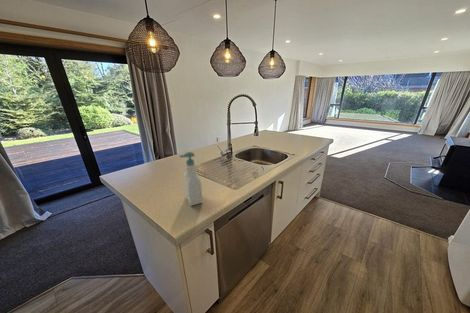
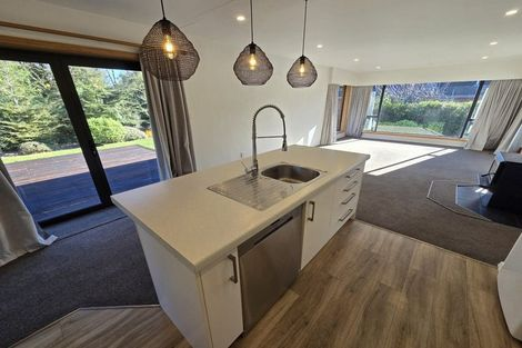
- soap bottle (190, 177)
